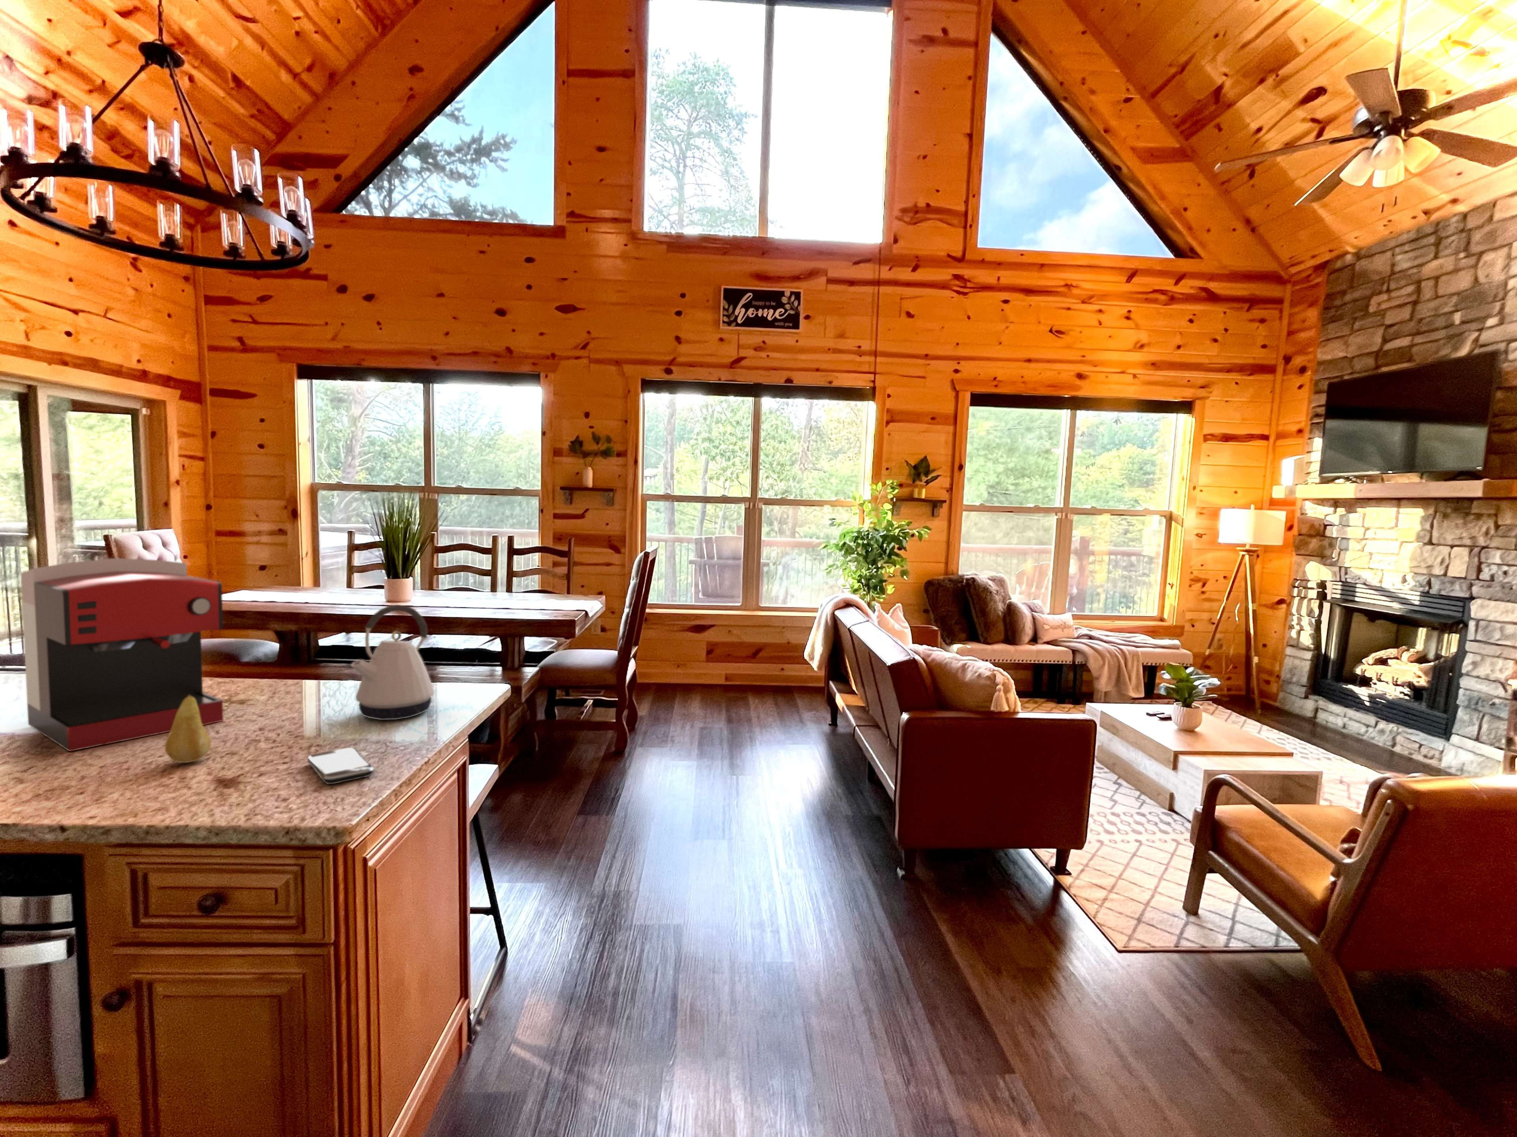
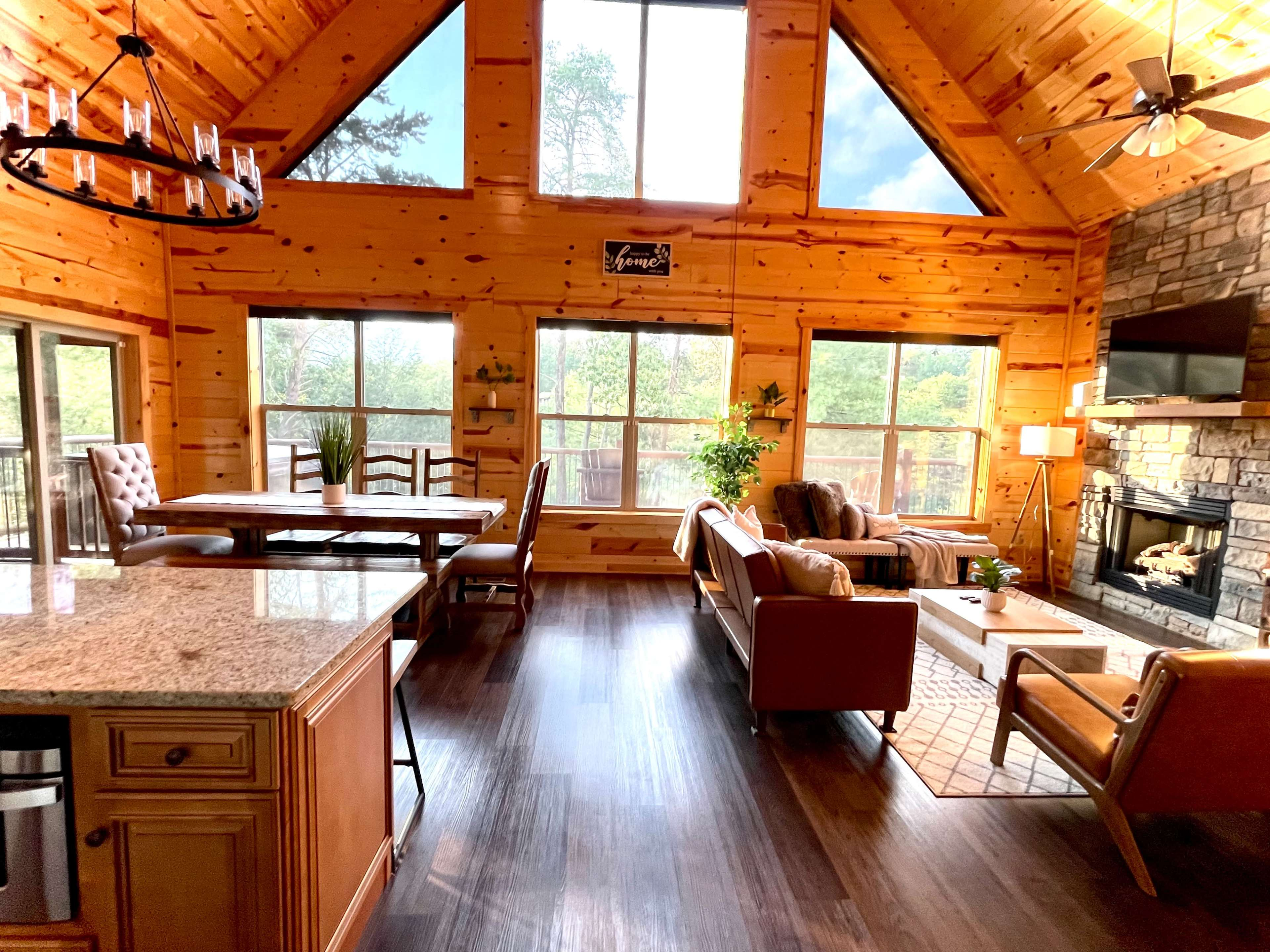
- smartphone (339, 766)
- coffee maker (133, 644)
- fruit (188, 730)
- kettle (393, 659)
